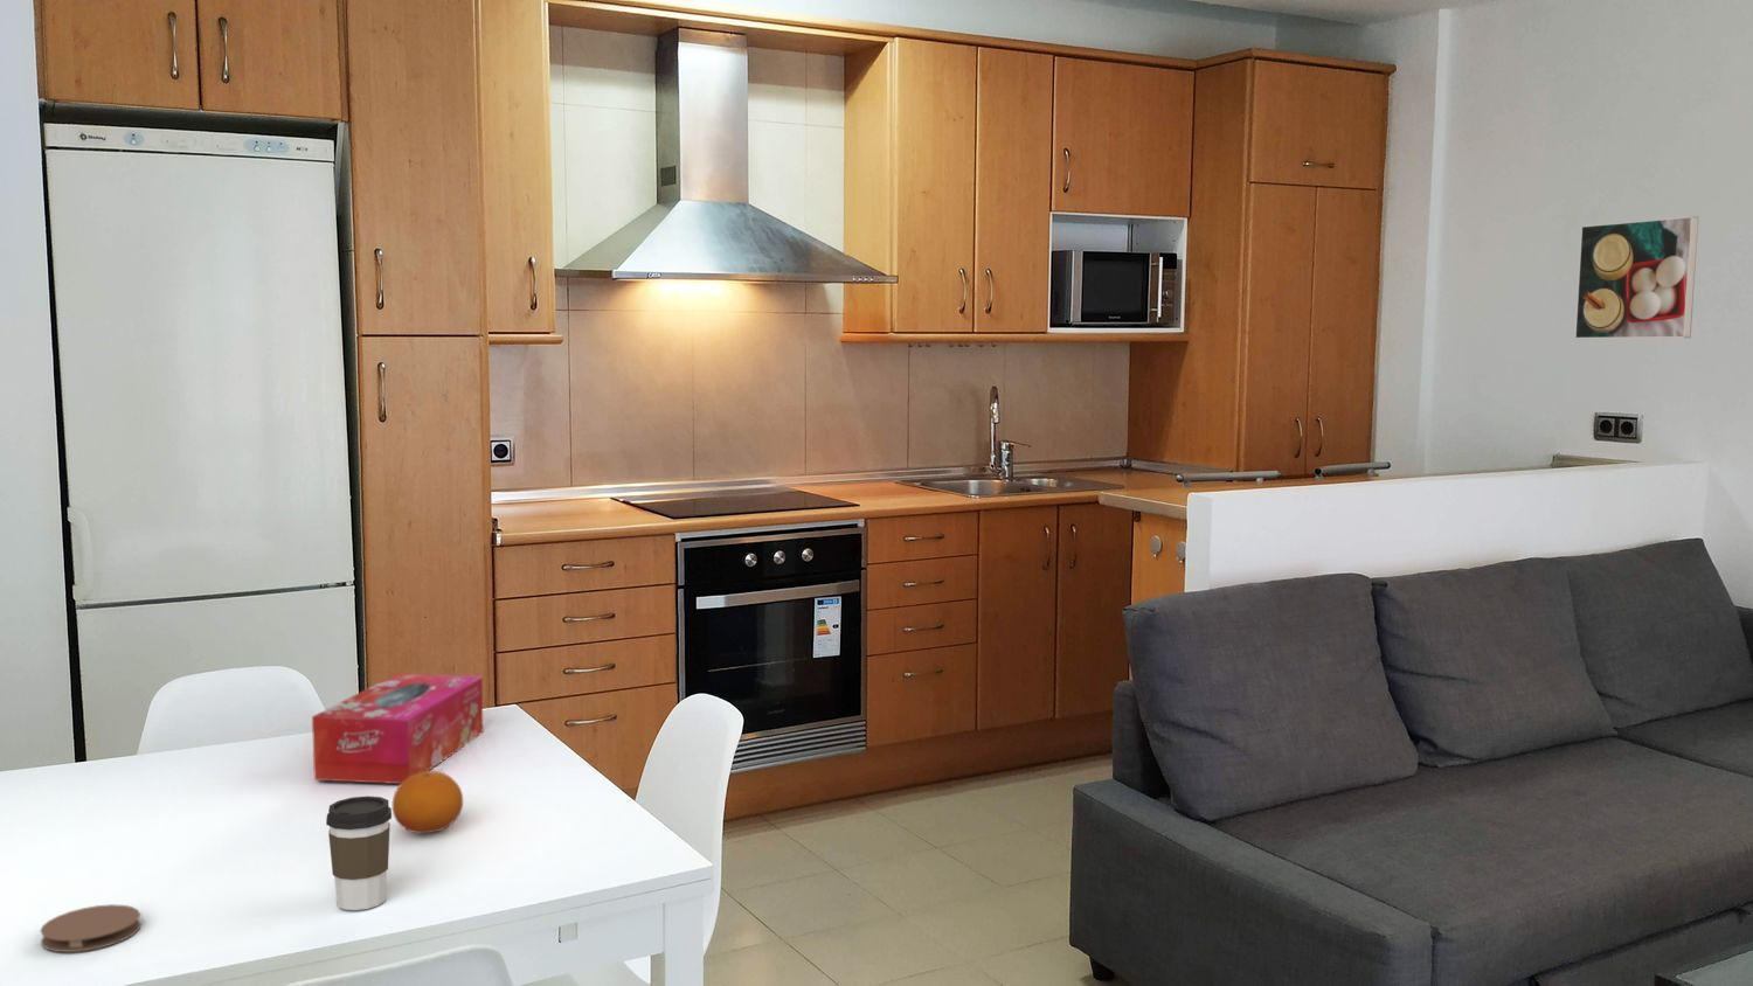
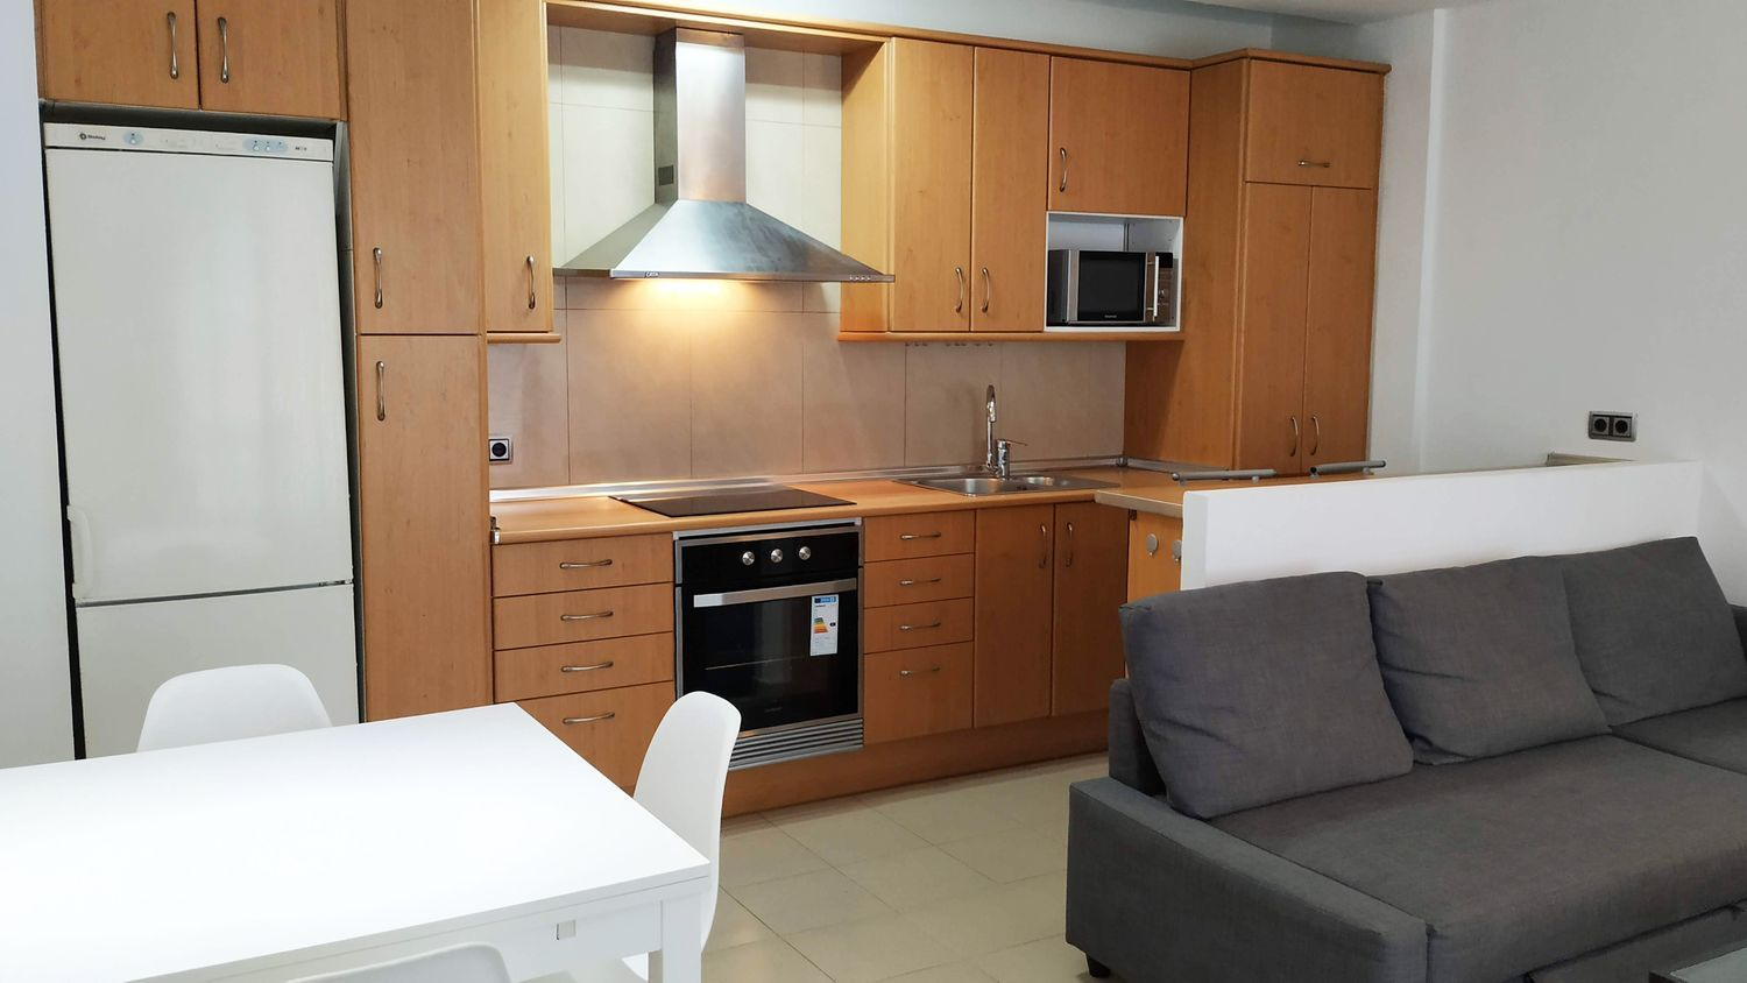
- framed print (1634, 279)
- fruit (426, 802)
- tissue box (402, 725)
- coaster (92, 927)
- coffee cup (360, 852)
